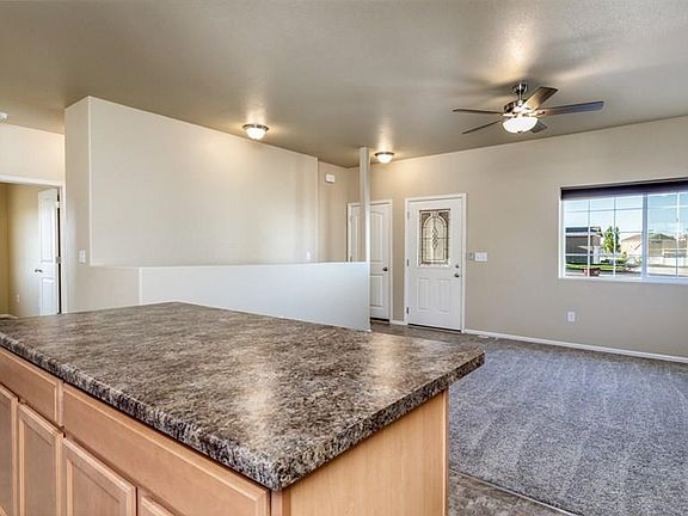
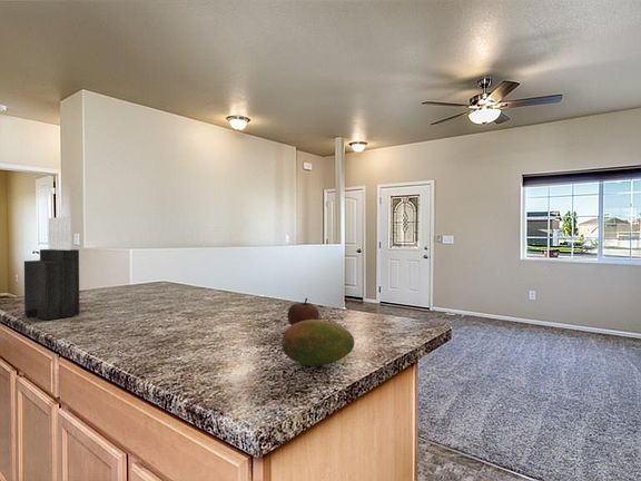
+ fruit (303, 313)
+ knife block (48, 266)
+ fruit (317, 342)
